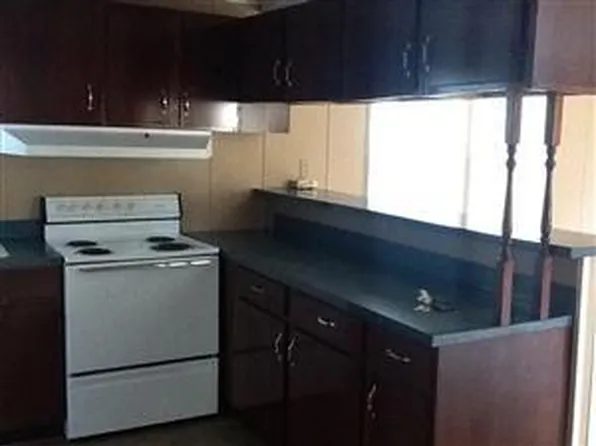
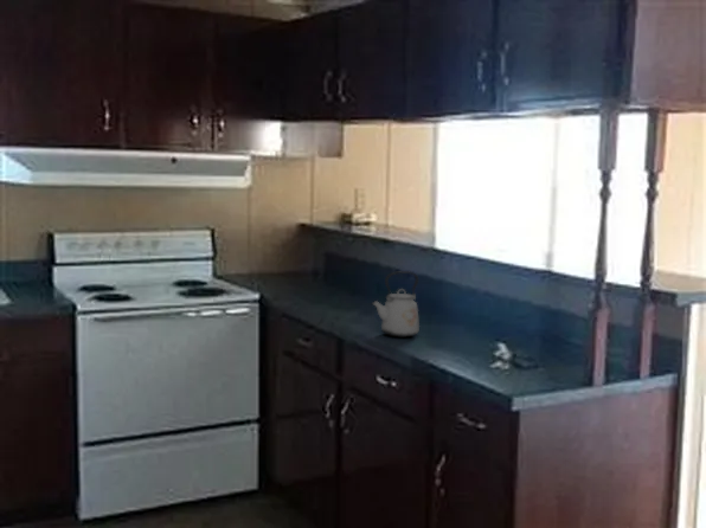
+ kettle (394, 303)
